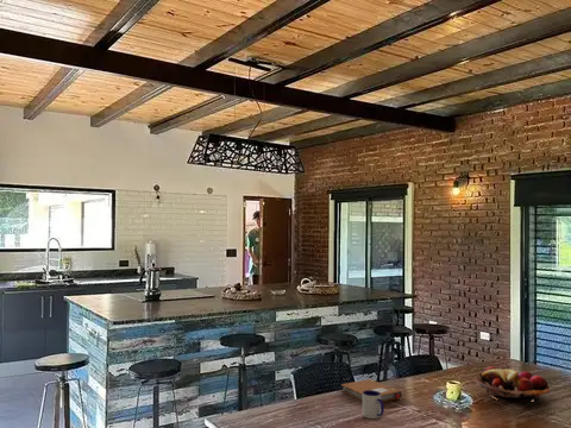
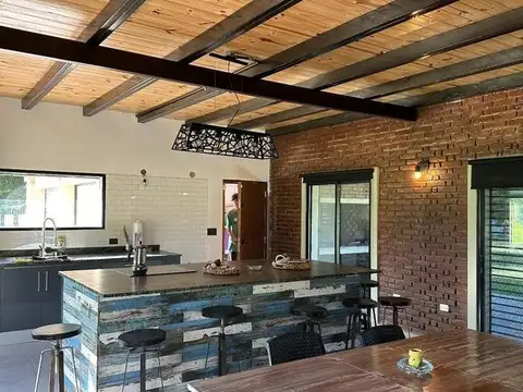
- fruit basket (512, 382)
- notebook (371, 389)
- mug (374, 404)
